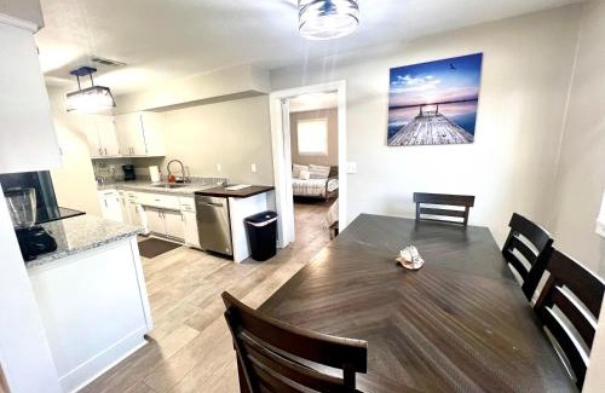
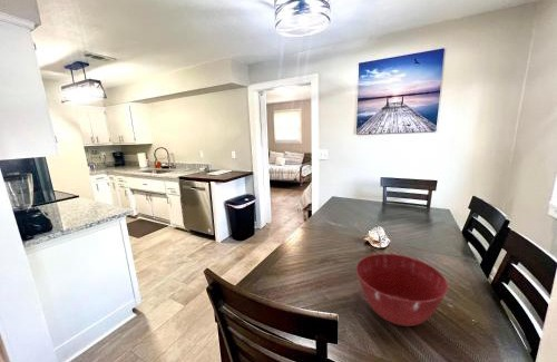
+ mixing bowl (397, 292)
